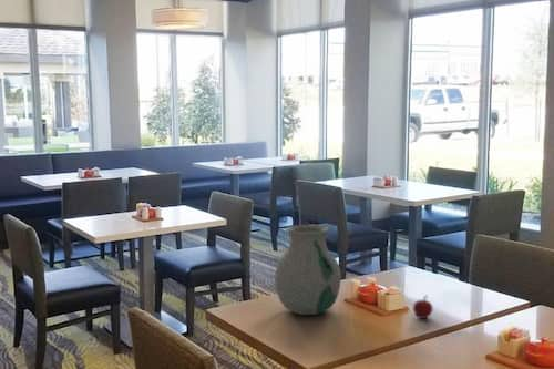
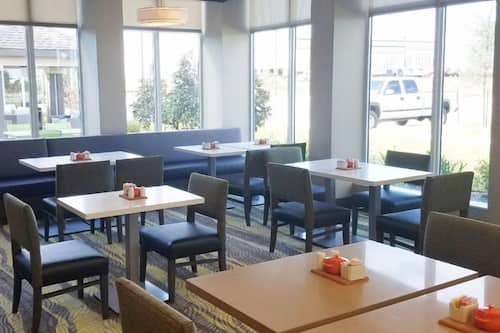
- apple (422, 306)
- vase (307, 268)
